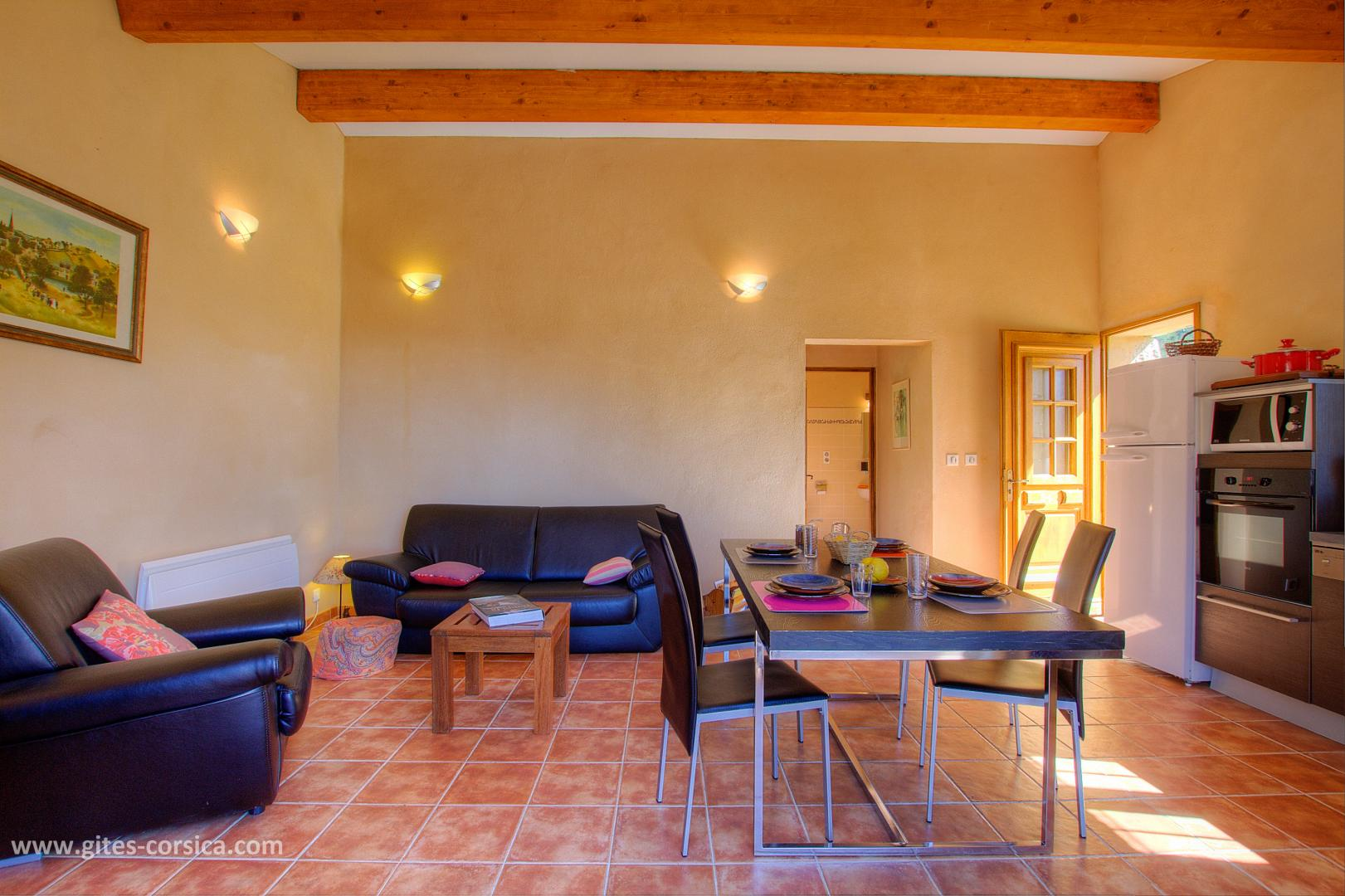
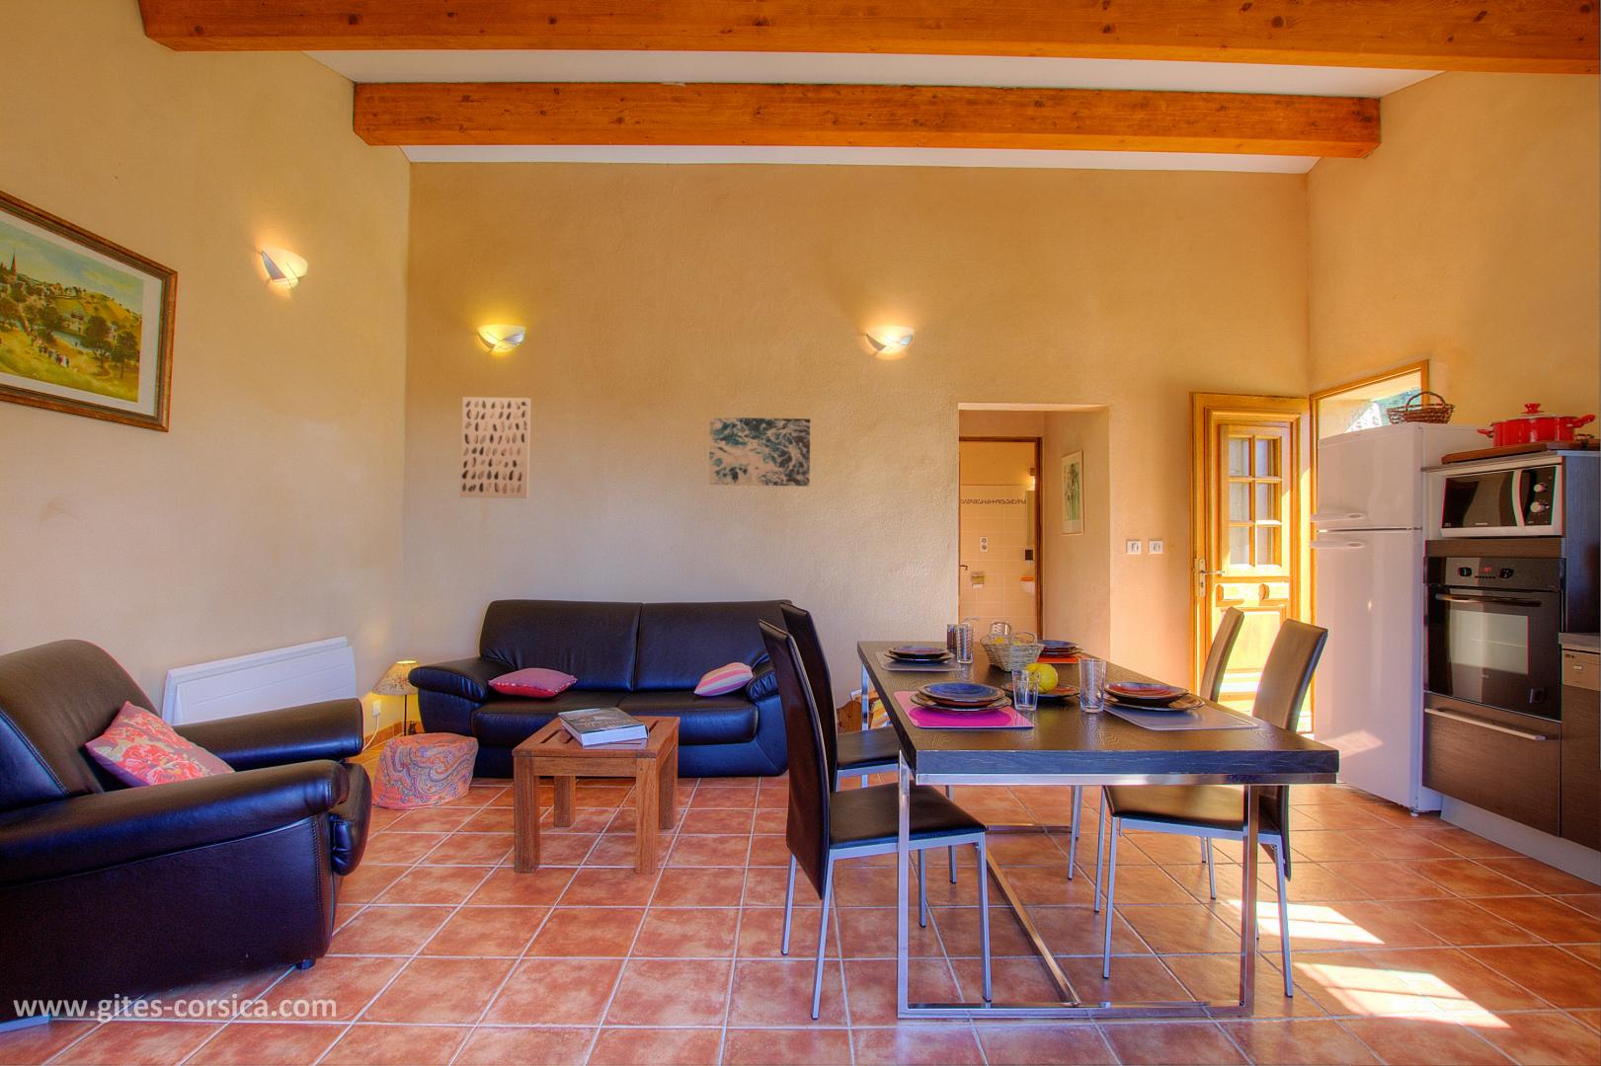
+ wall art (495, 447)
+ wall art (759, 451)
